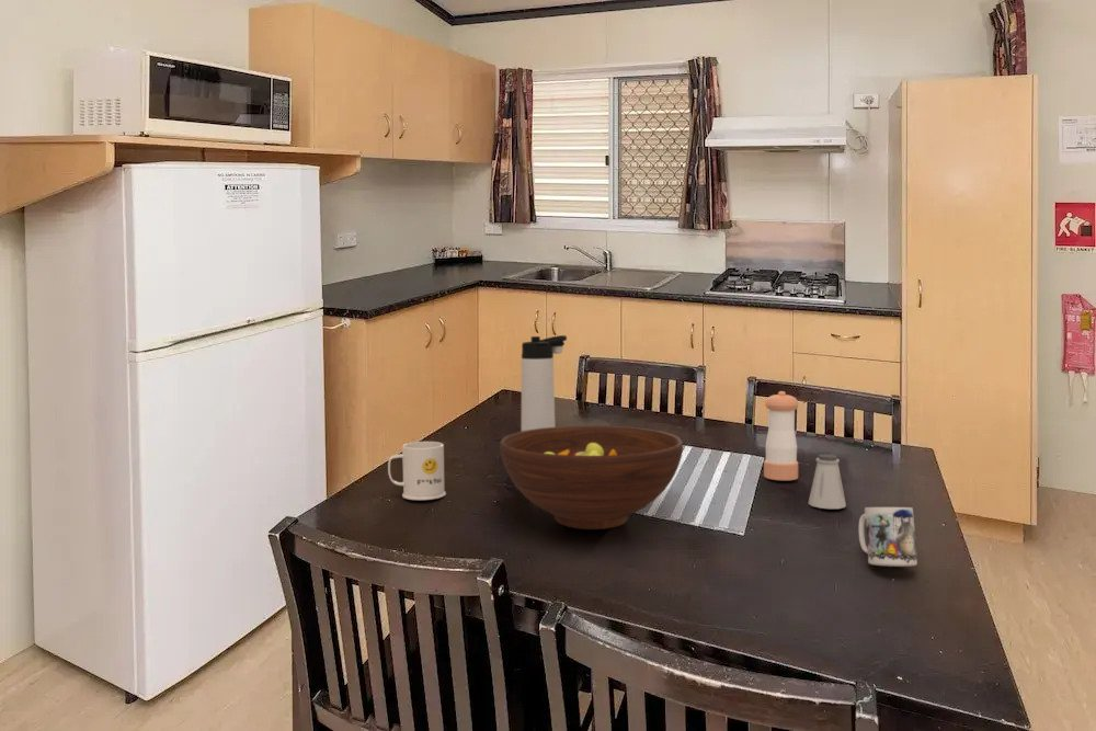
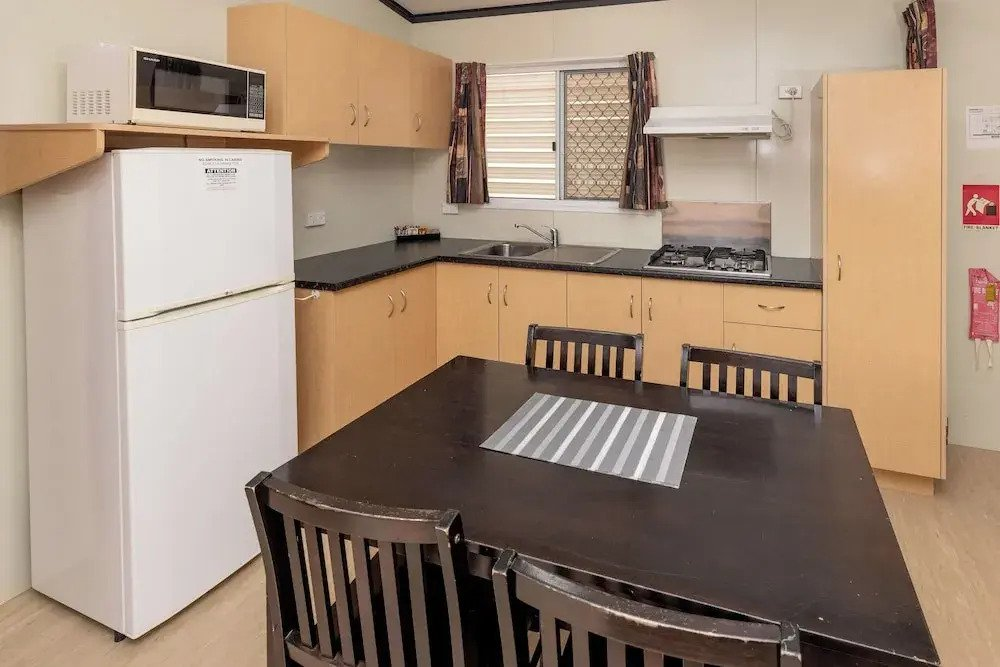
- mug (883, 534)
- pepper shaker (780, 434)
- mug (418, 470)
- saltshaker (826, 480)
- thermos bottle (544, 392)
- fruit bowl (591, 480)
